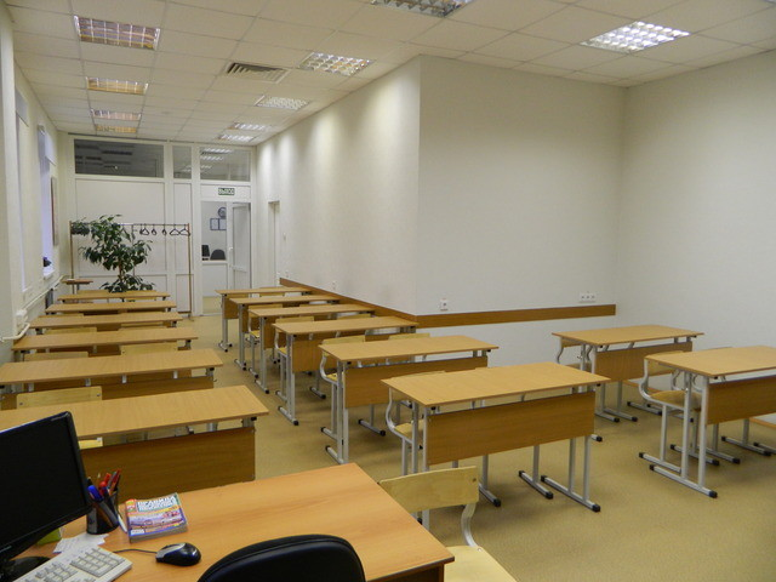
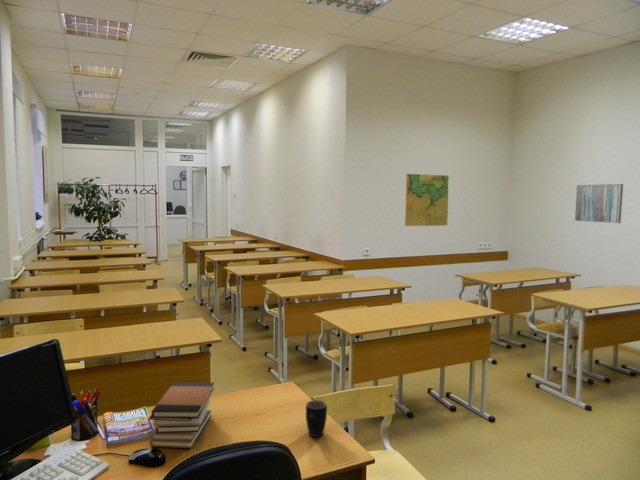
+ mug (314, 421)
+ book stack (184, 412)
+ wall art (597, 203)
+ map (427, 200)
